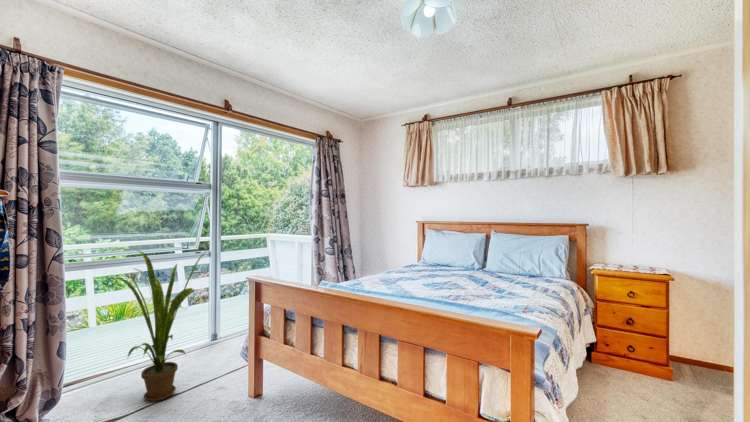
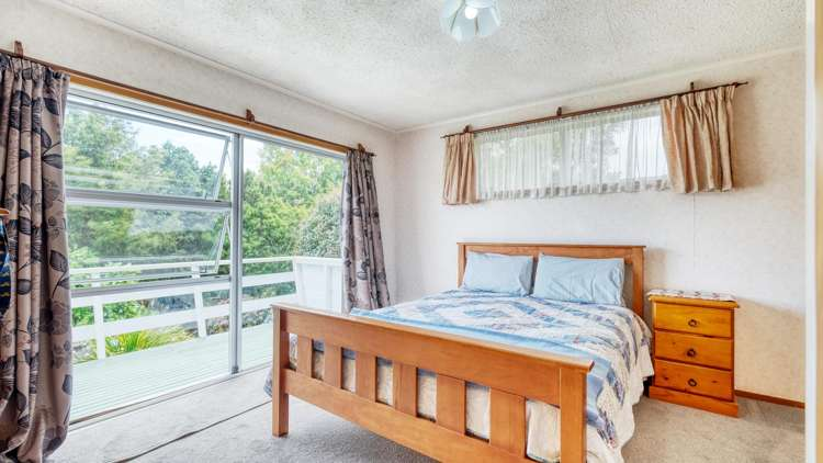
- house plant (150, 323)
